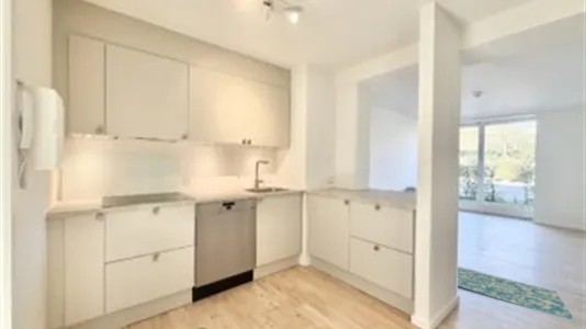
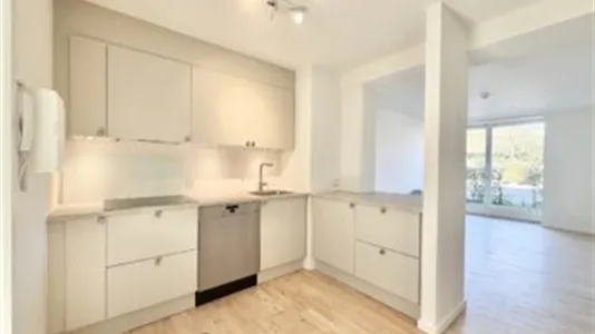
- rug (502, 287)
